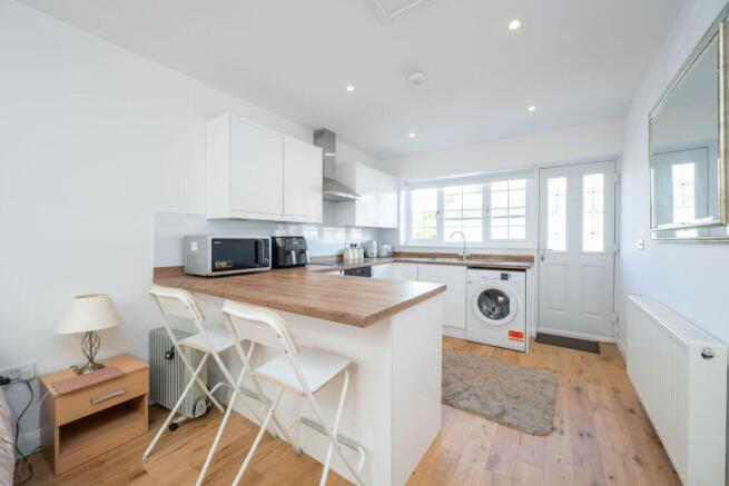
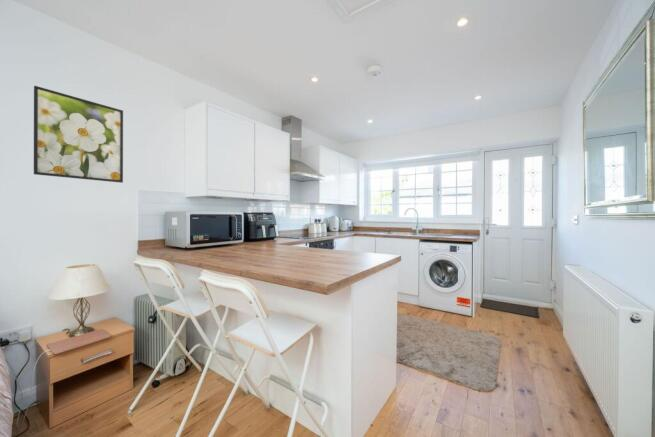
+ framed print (82, 139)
